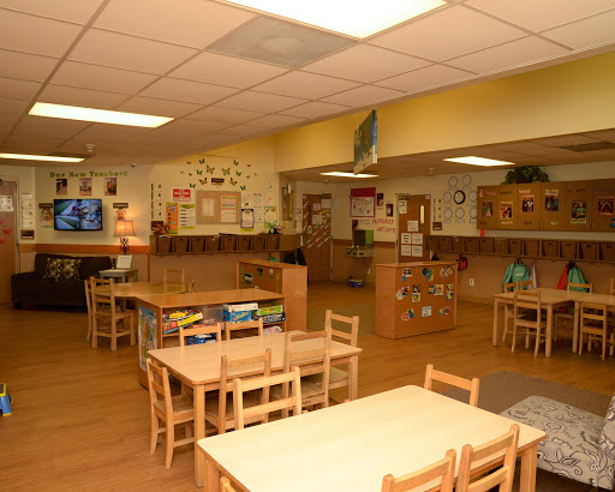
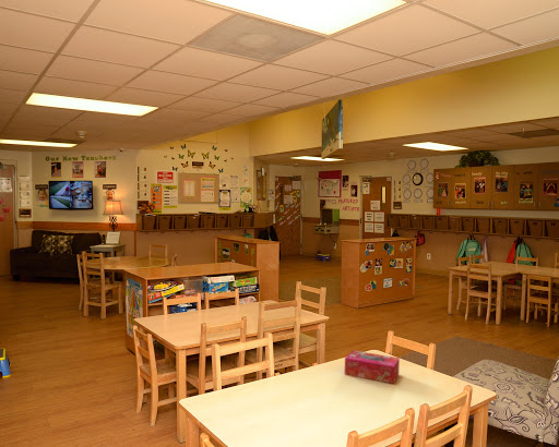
+ tissue box (371, 365)
